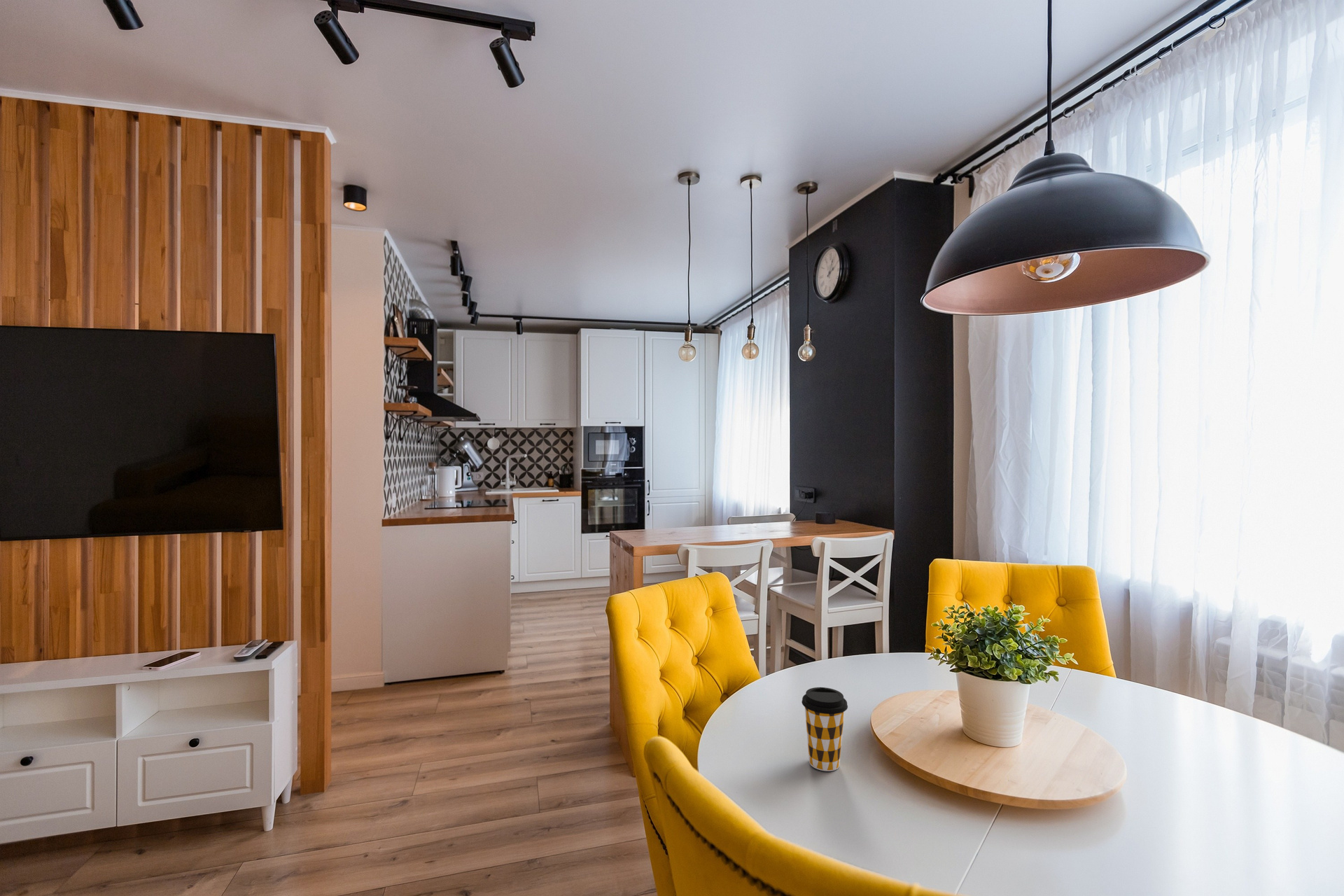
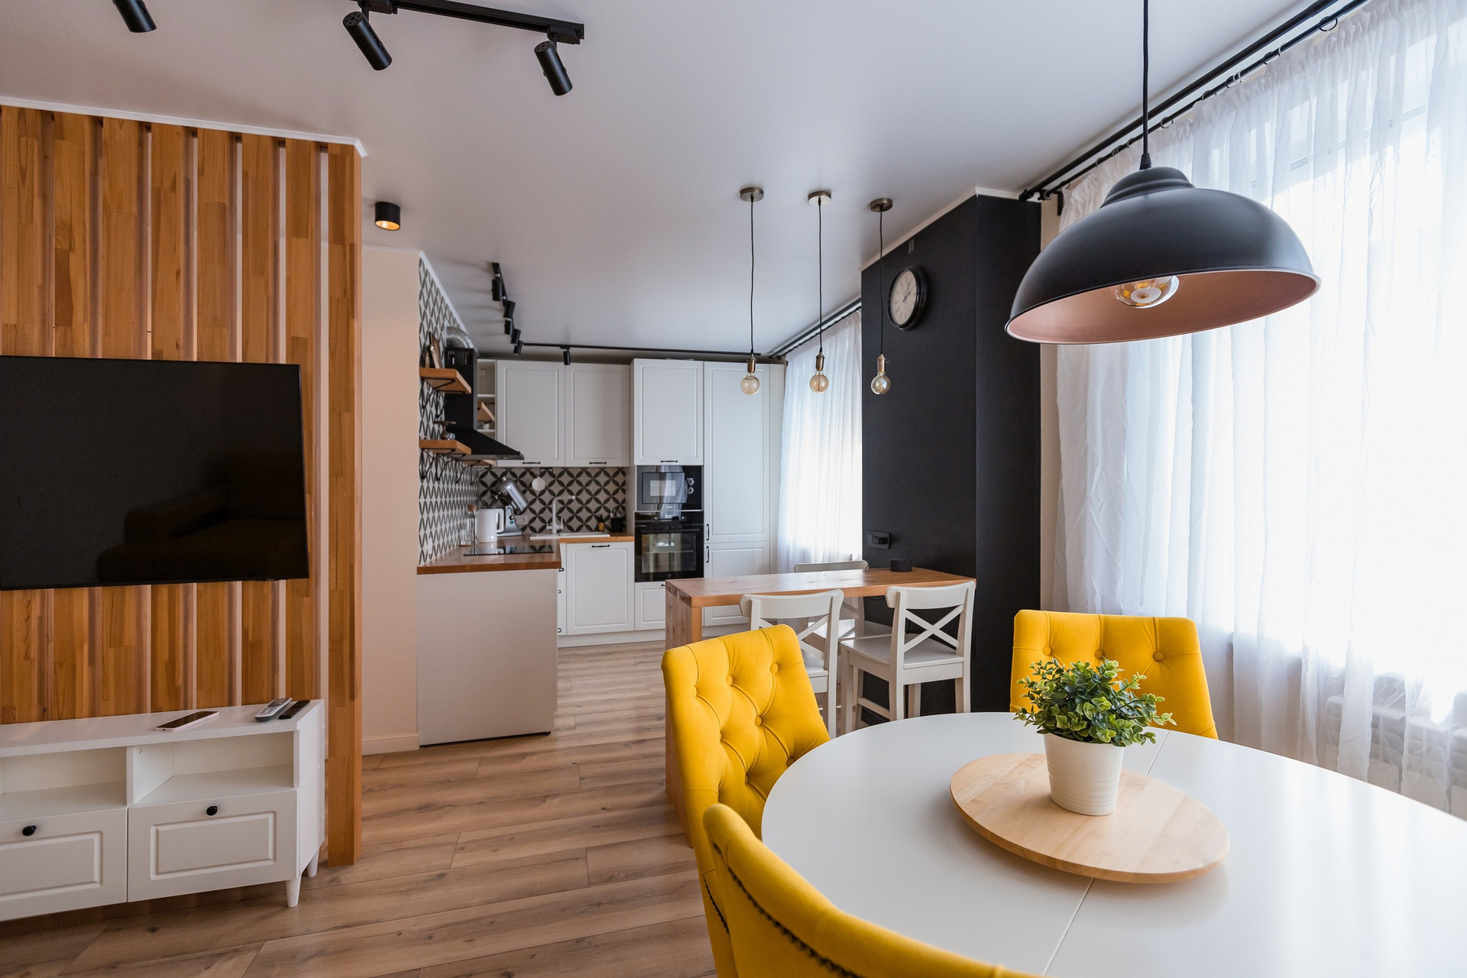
- coffee cup (824, 729)
